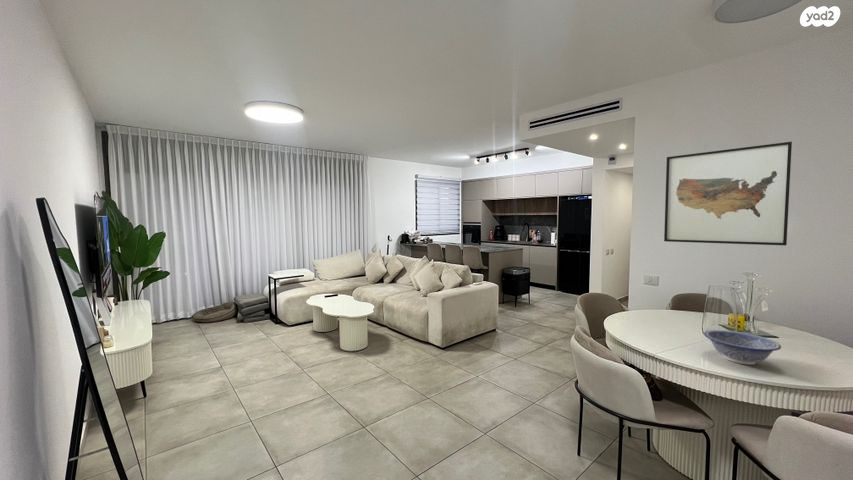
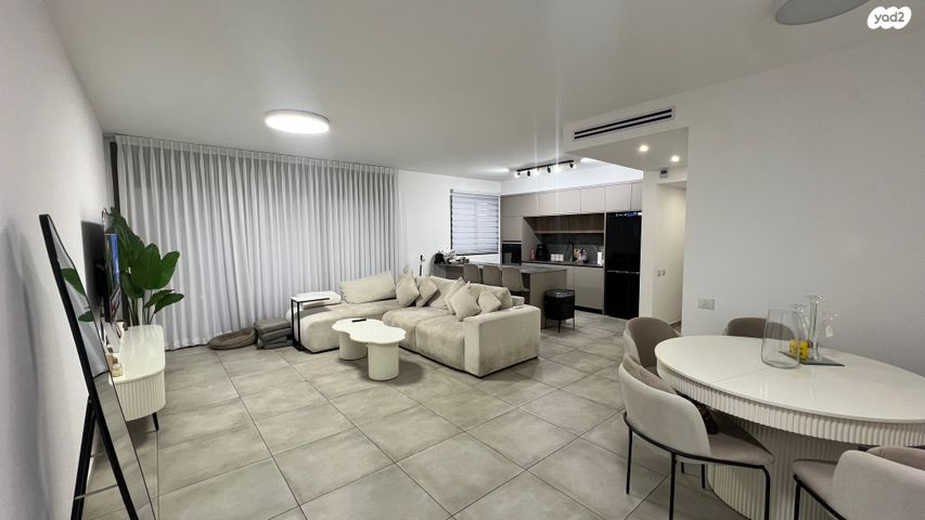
- wall art (721, 197)
- decorative bowl (740, 349)
